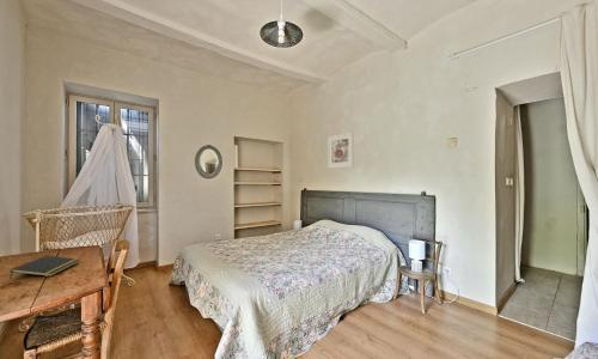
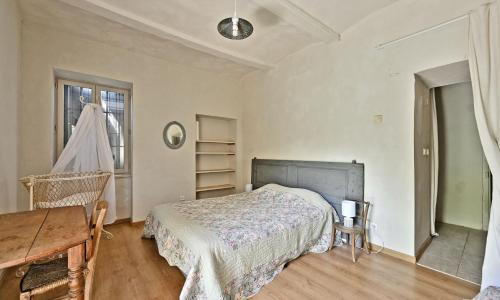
- notepad (48, 264)
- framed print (340, 151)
